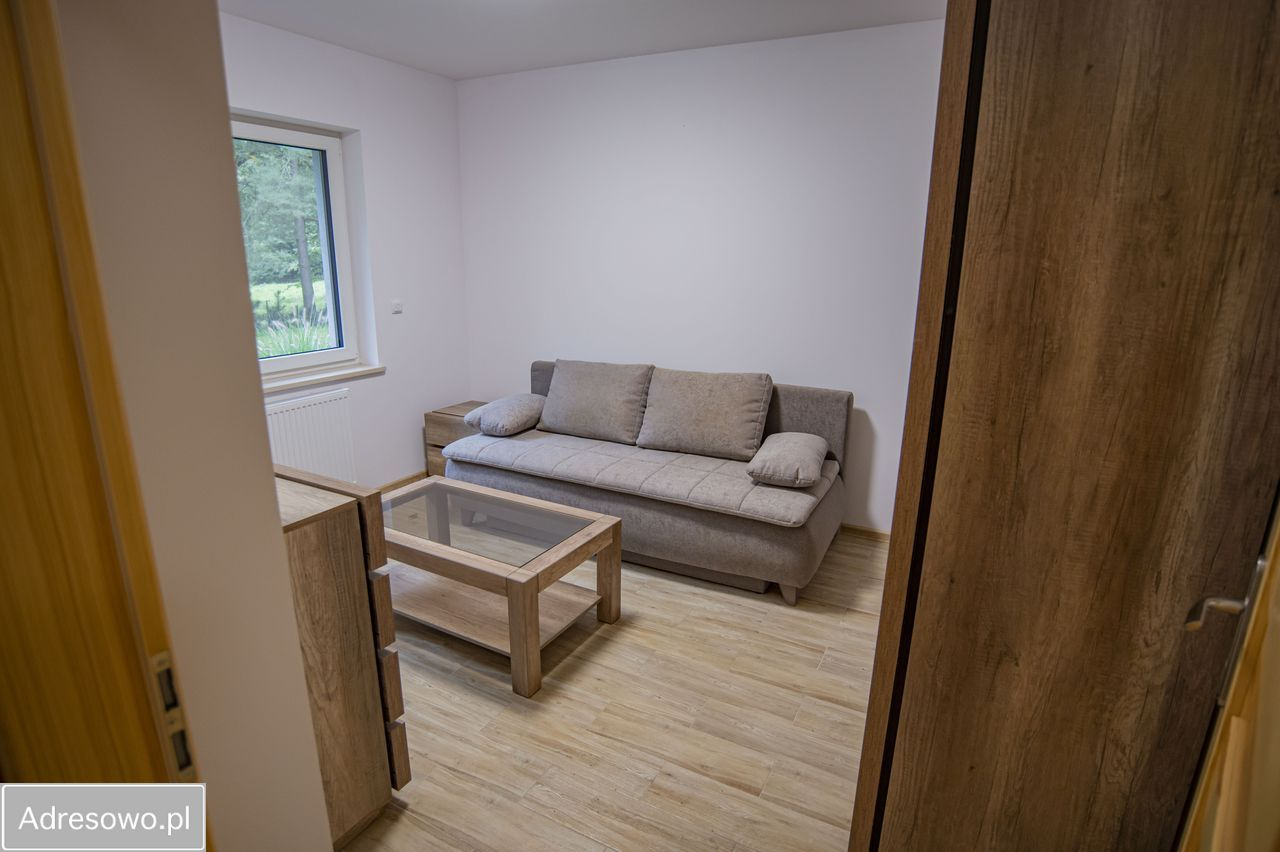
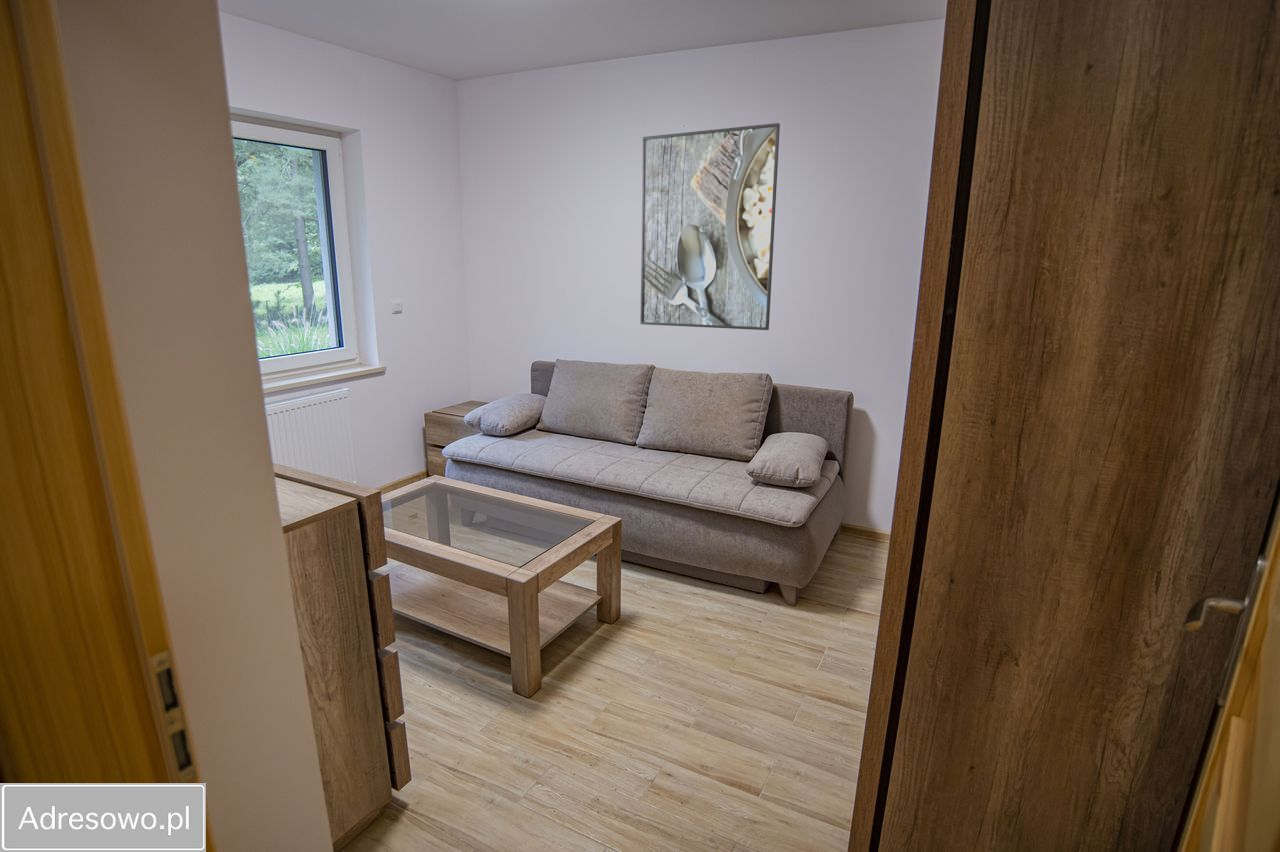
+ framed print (704, 231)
